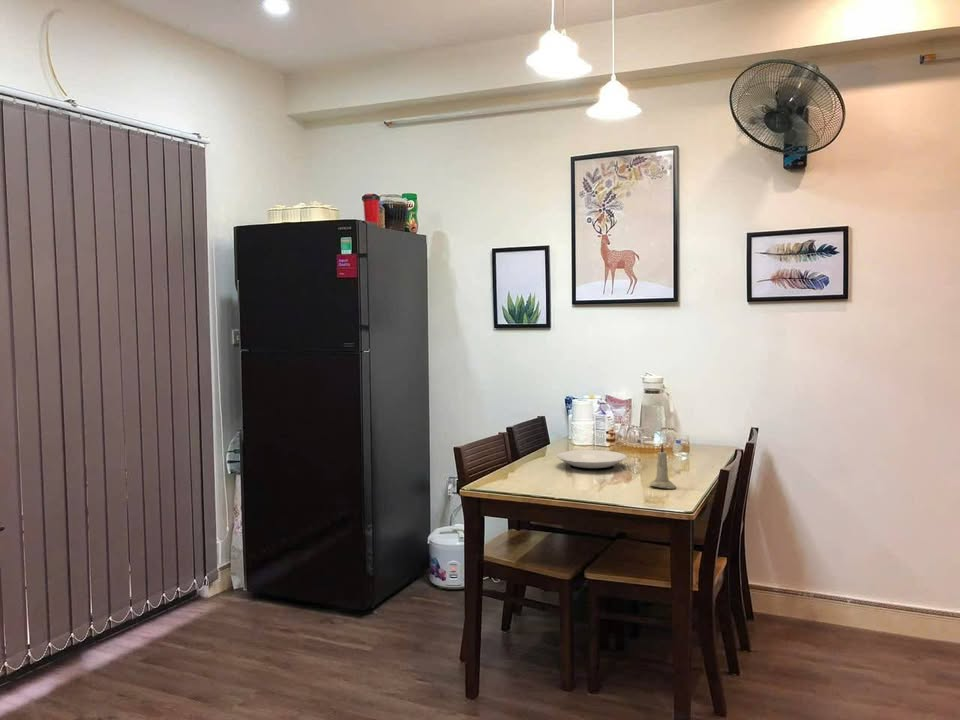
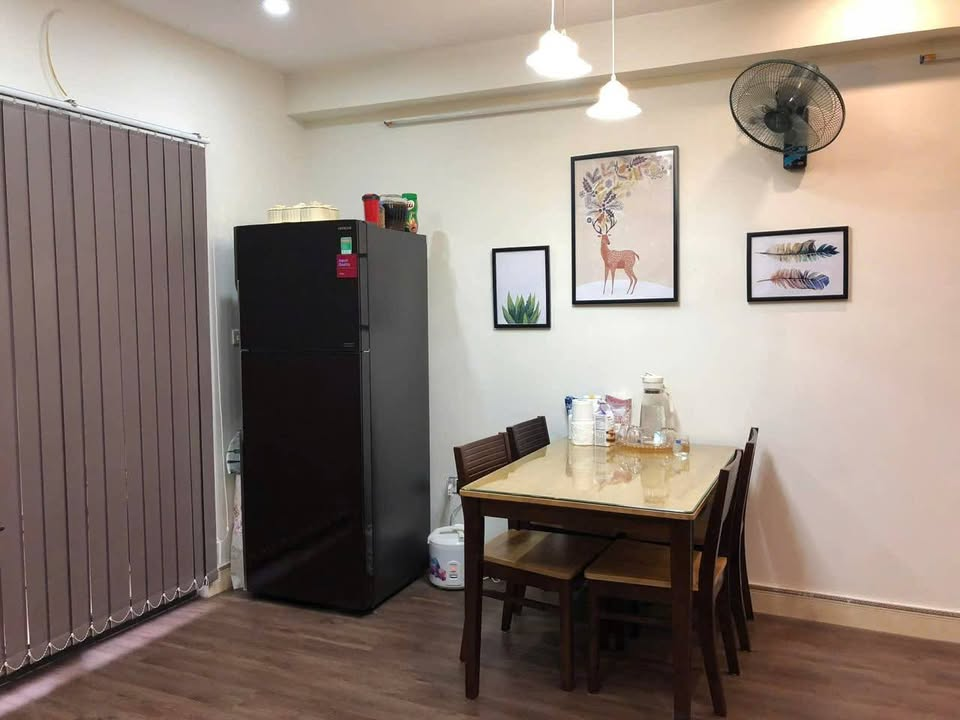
- plate (591, 461)
- candle (663, 464)
